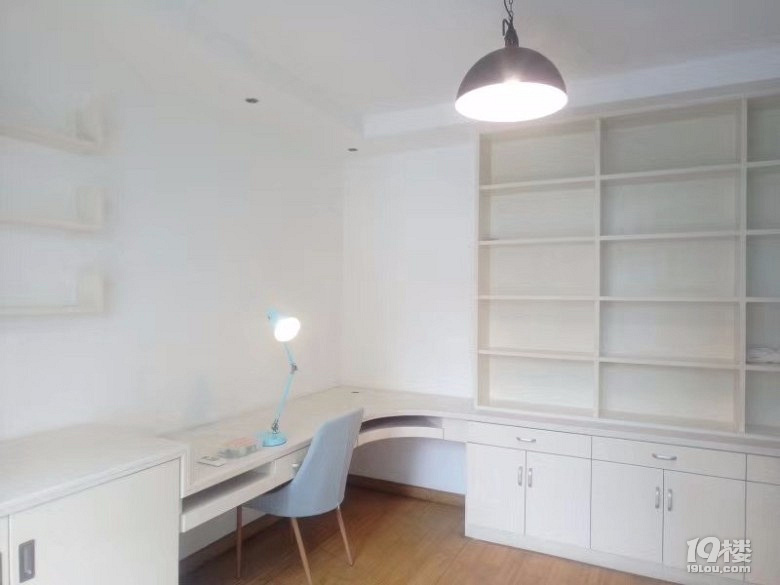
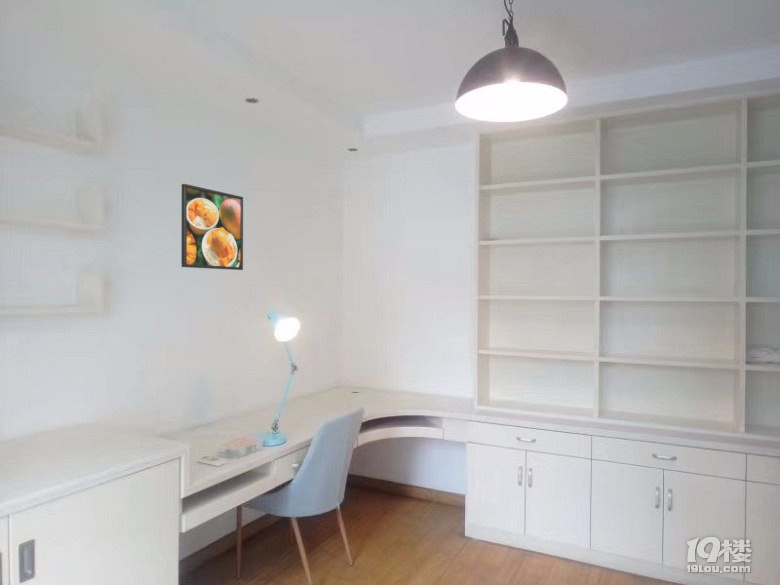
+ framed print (214, 229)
